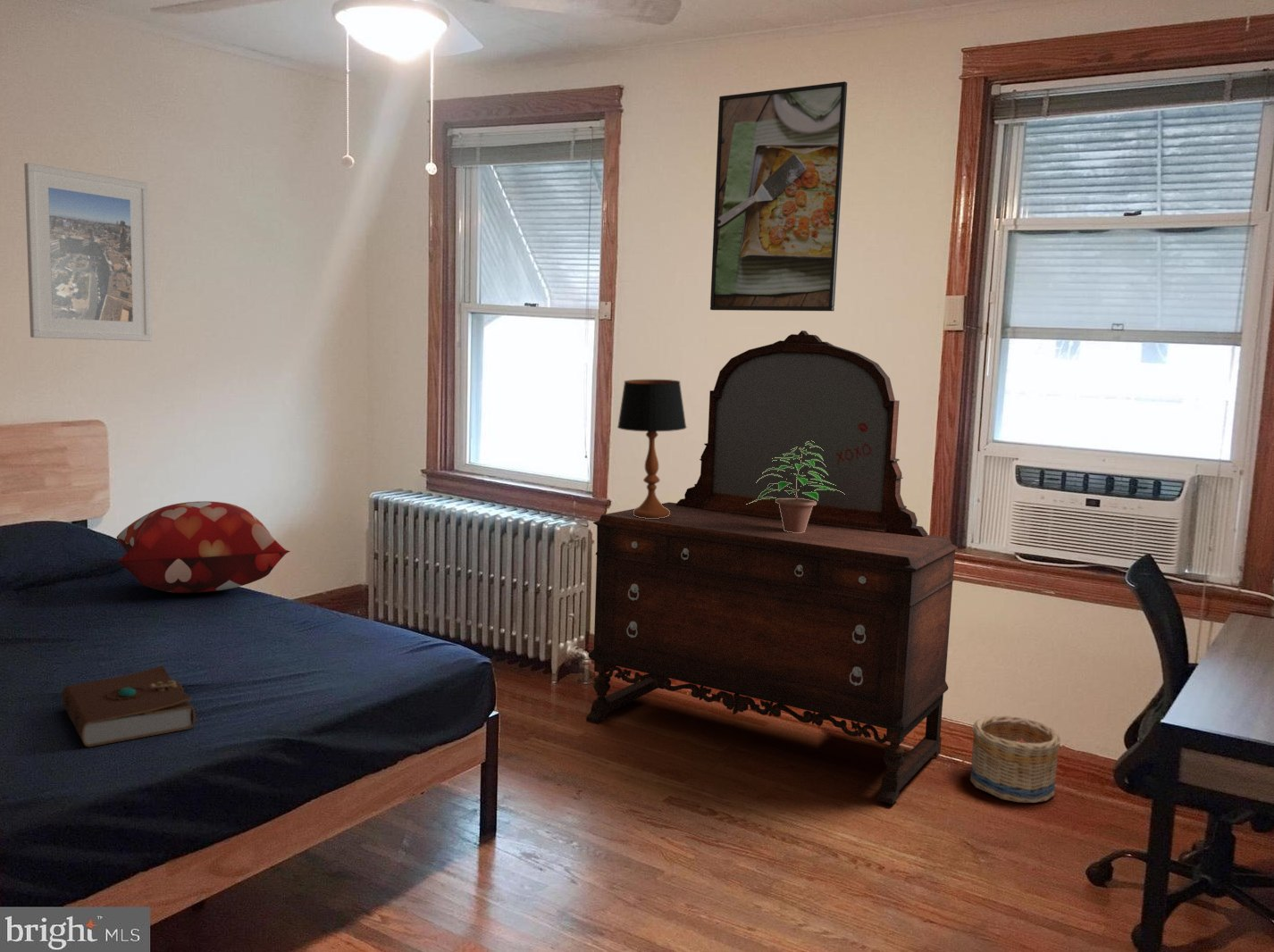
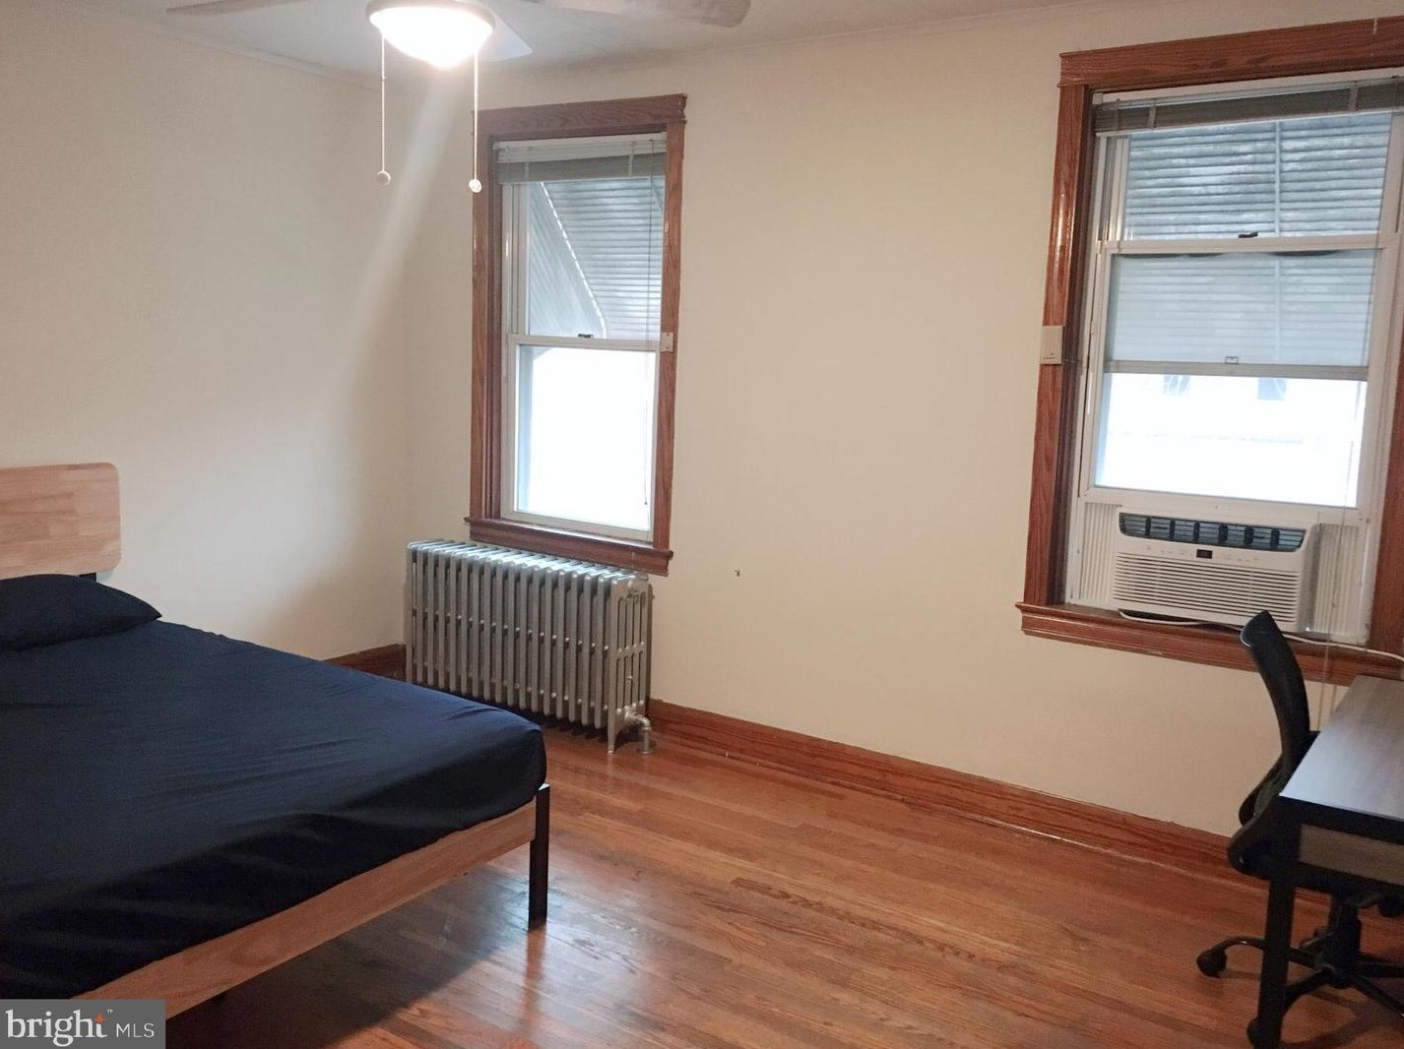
- basket (1013, 757)
- book (128, 702)
- decorative pillow (201, 545)
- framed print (775, 201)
- table lamp (653, 449)
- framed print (91, 257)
- potted plant (796, 485)
- dresser (768, 537)
